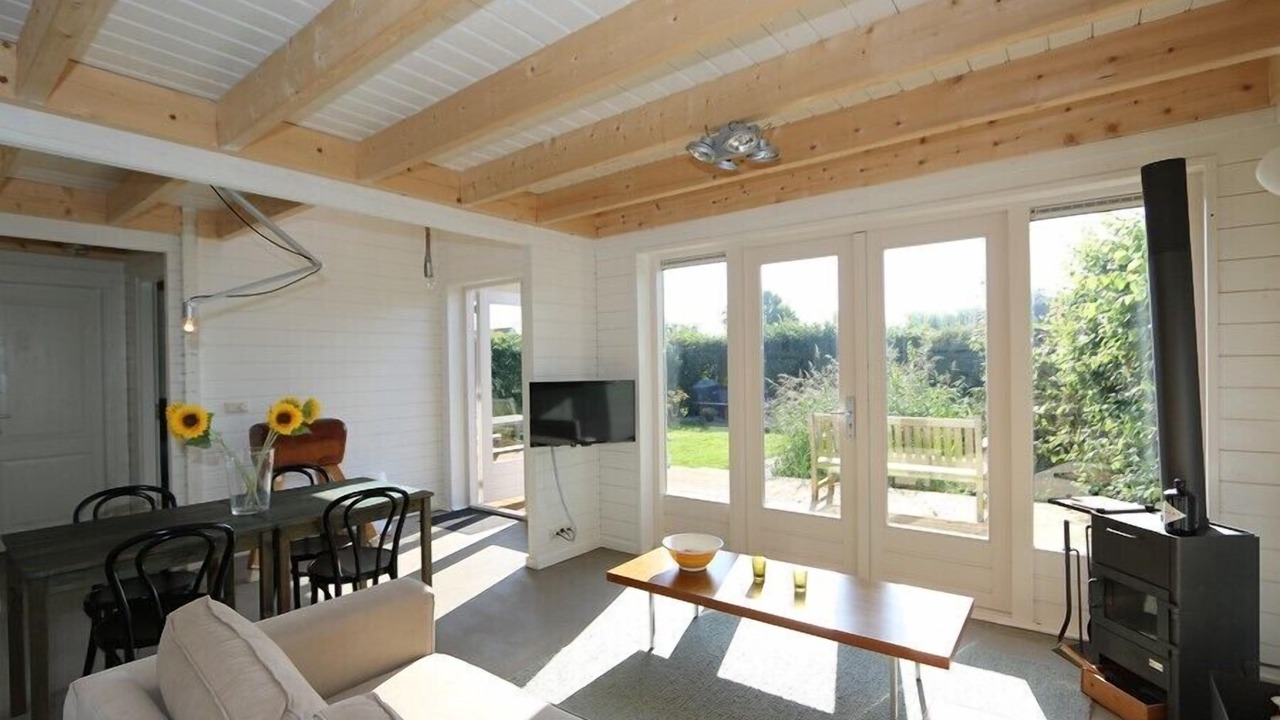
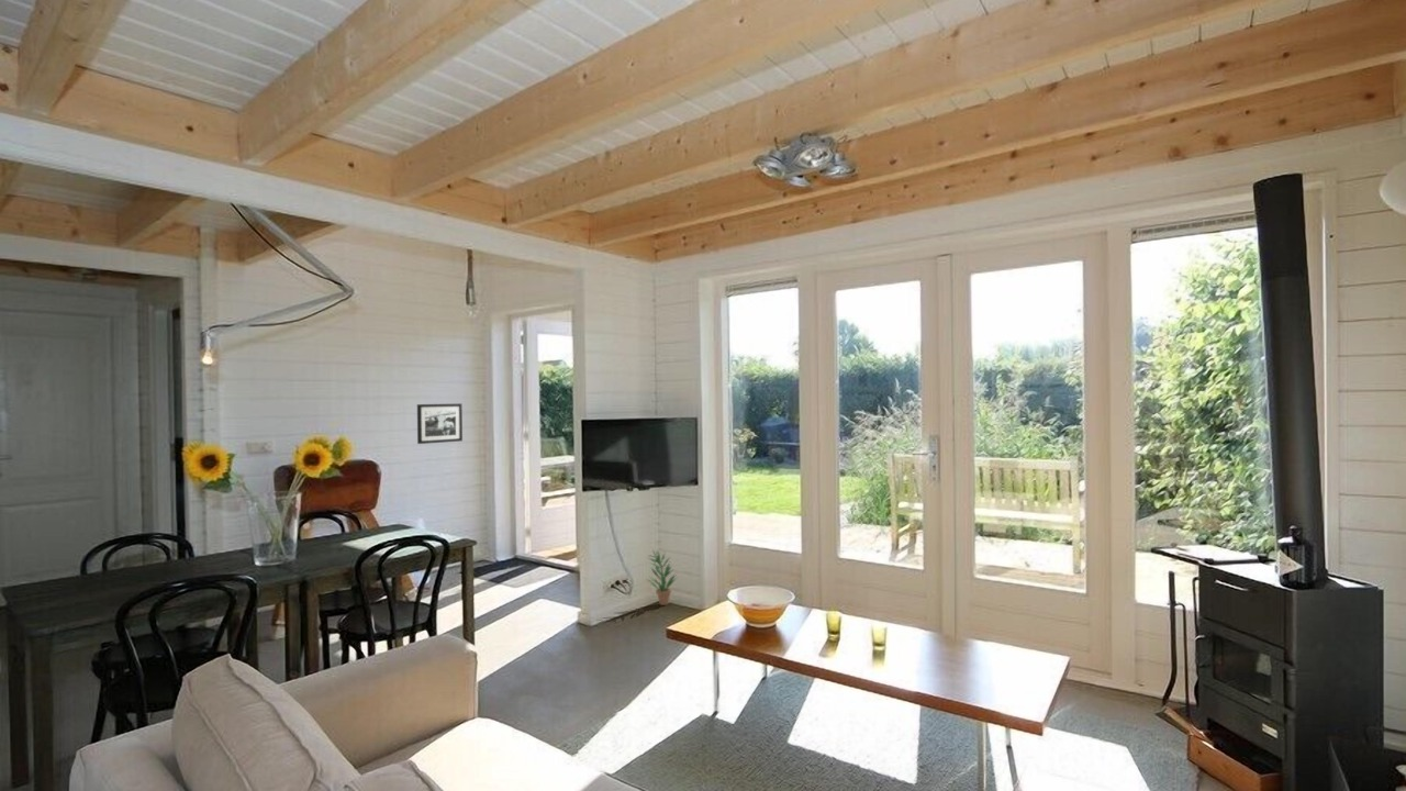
+ potted plant (661, 576)
+ picture frame (439, 423)
